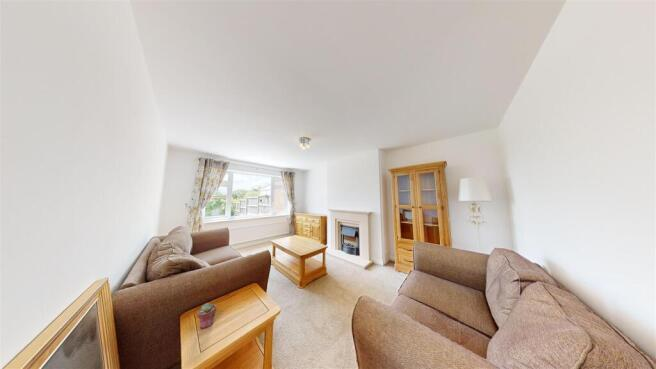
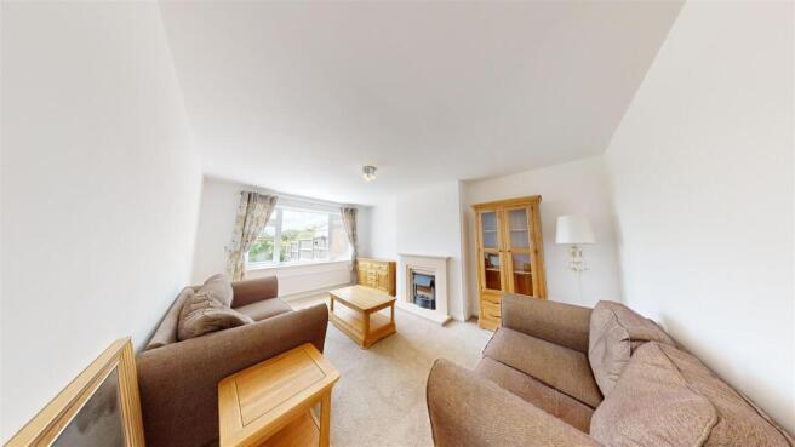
- potted succulent (207, 313)
